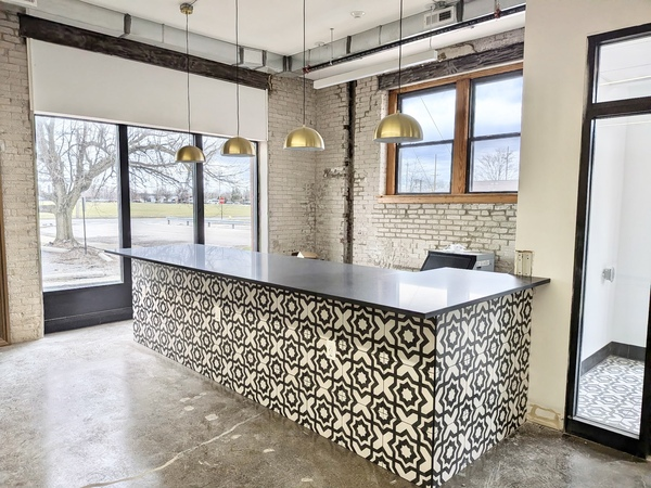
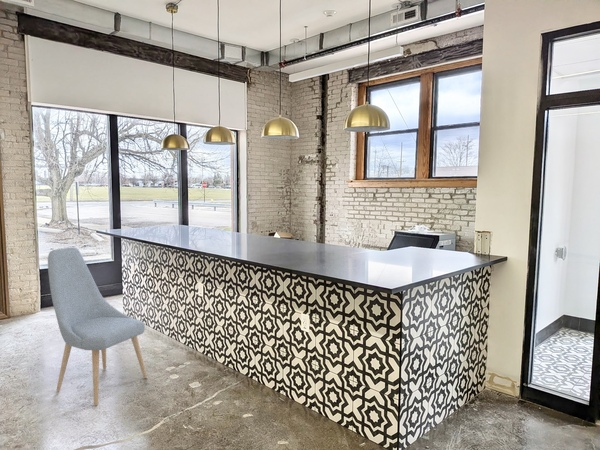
+ chair (93, 318)
